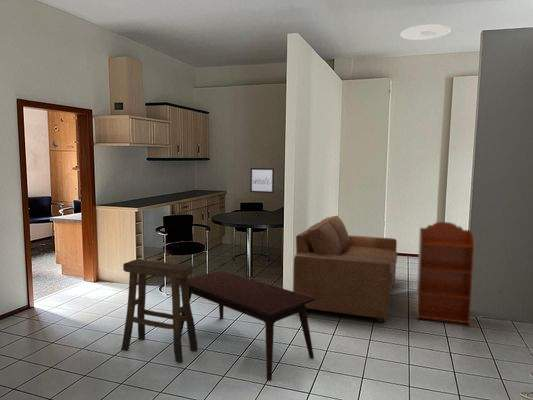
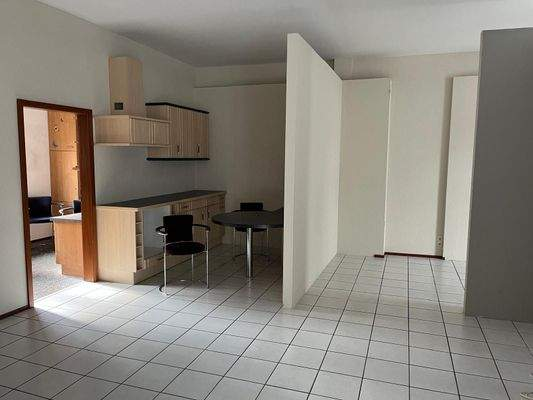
- wall art (262, 180)
- coffee table (243, 313)
- bookcase (444, 271)
- sofa (350, 259)
- stool (158, 312)
- ceiling light (425, 30)
